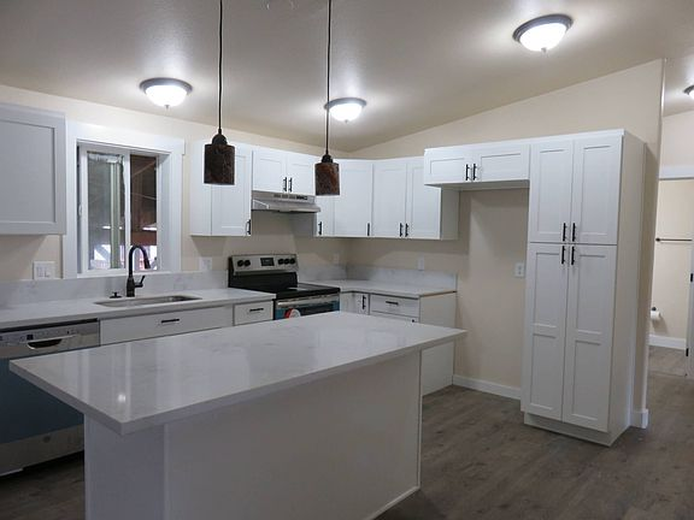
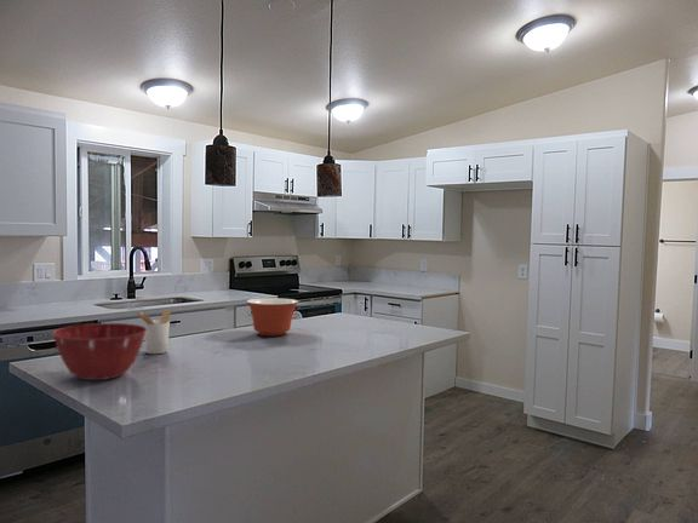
+ mixing bowl (101, 352)
+ mixing bowl (271, 317)
+ utensil holder (151, 331)
